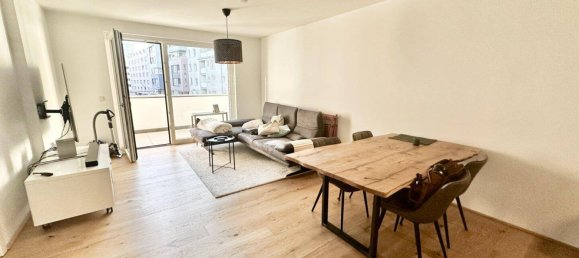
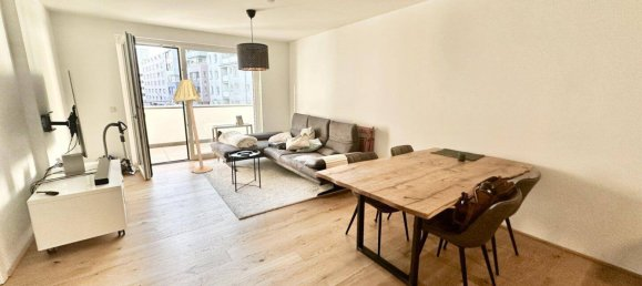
+ floor lamp (193, 125)
